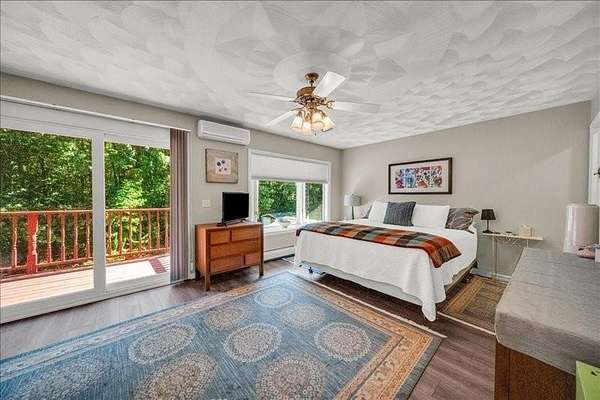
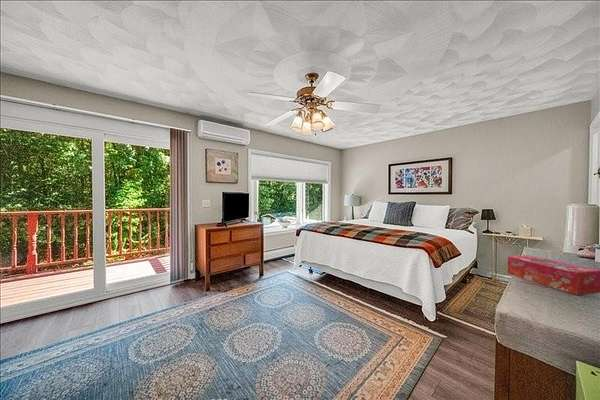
+ tissue box (549, 272)
